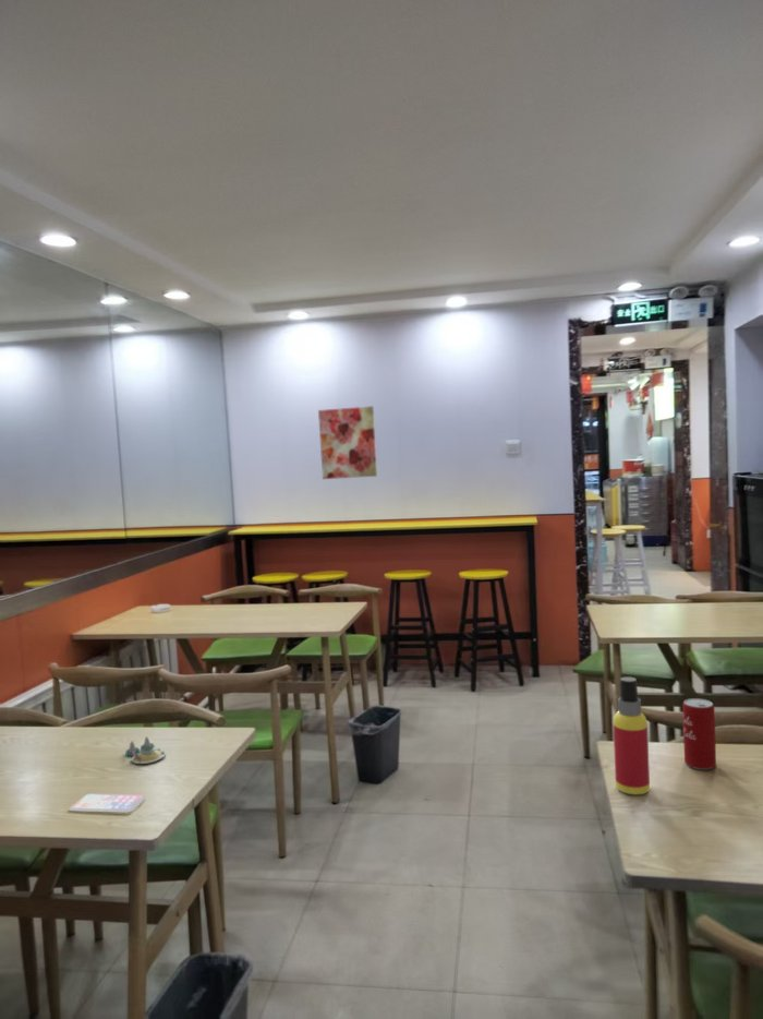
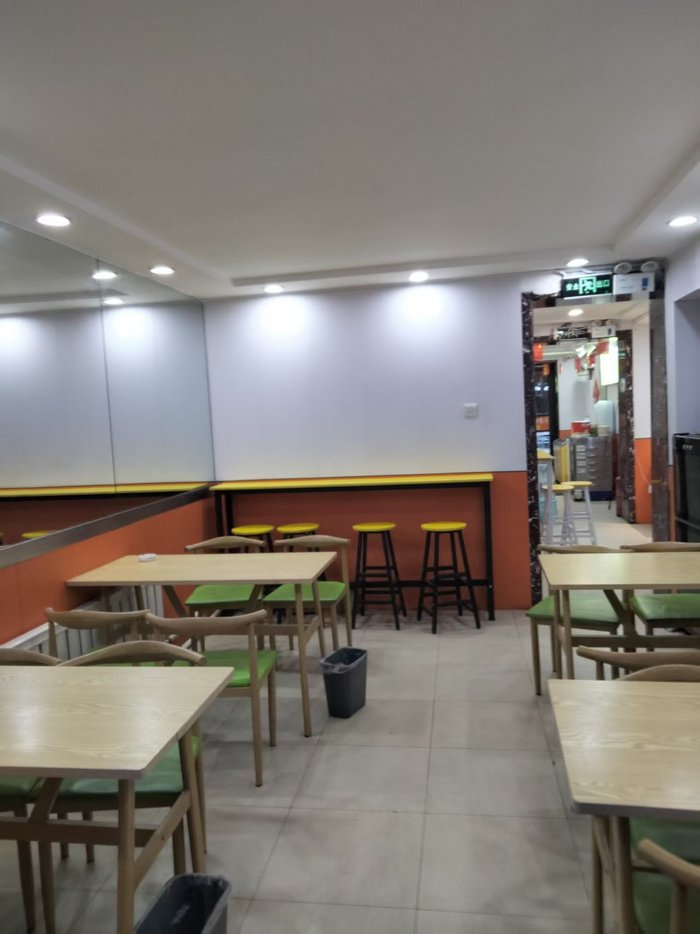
- beverage can (699, 733)
- salt and pepper shaker set (144, 748)
- smartphone (108, 802)
- spray bottle (630, 733)
- wall art (347, 443)
